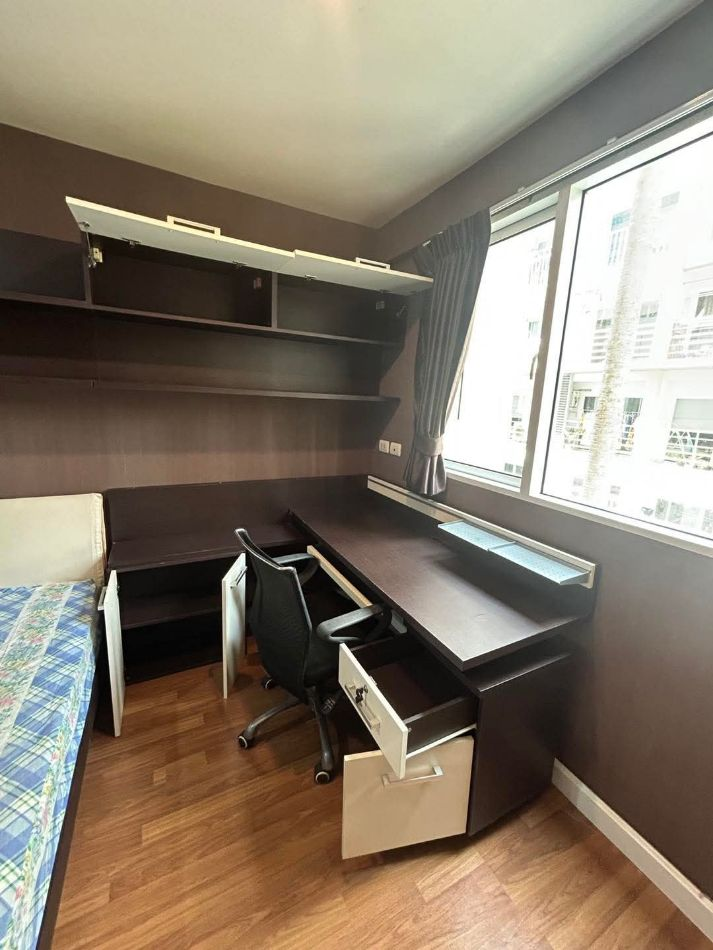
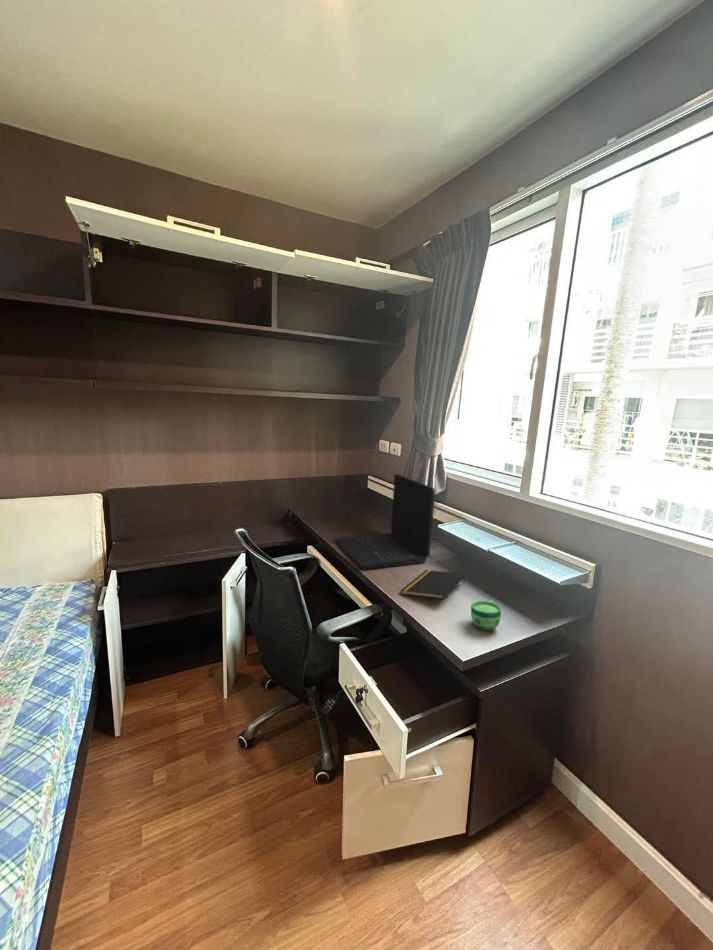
+ laptop (392, 516)
+ cup (485, 613)
+ notepad (434, 583)
